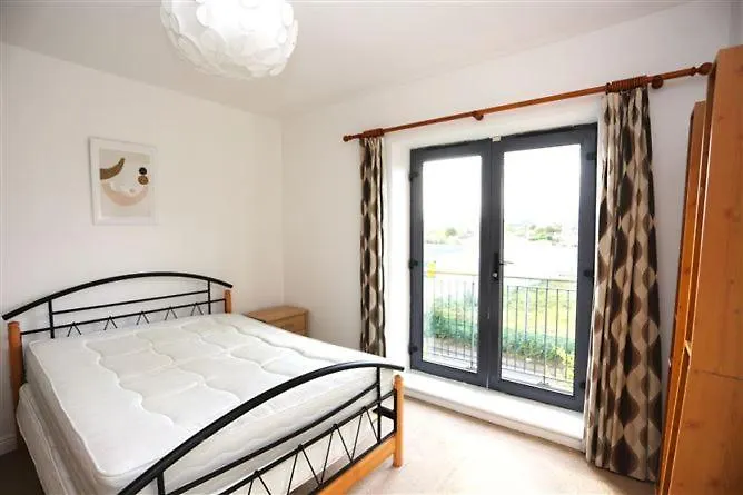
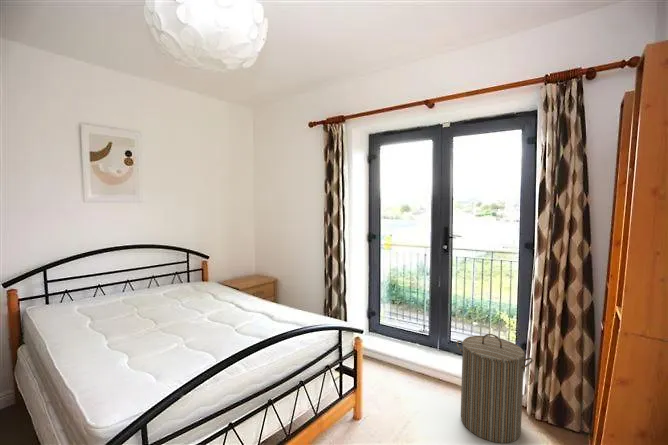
+ laundry hamper (491, 379)
